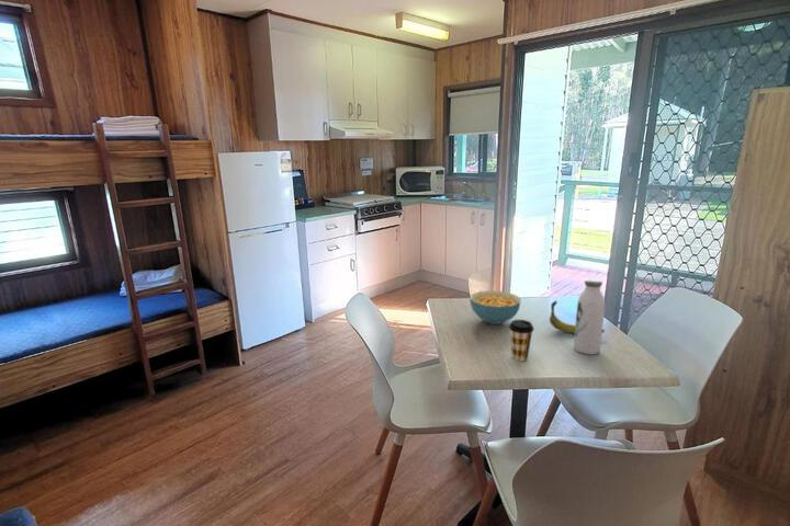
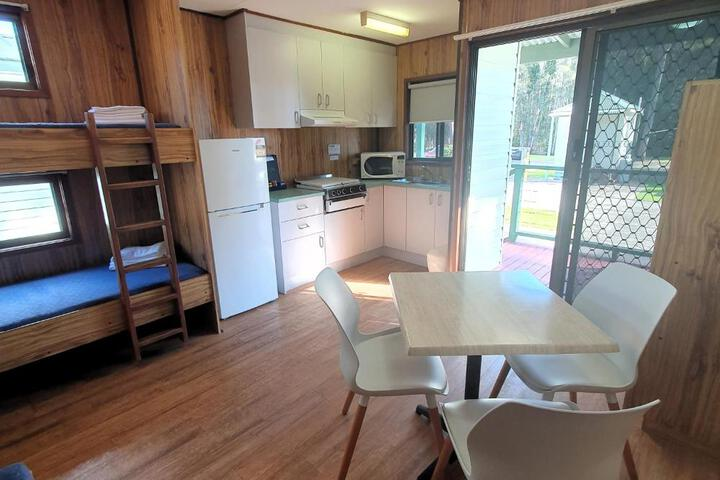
- coffee cup (520, 340)
- banana (574, 325)
- cereal bowl (494, 309)
- water bottle (589, 315)
